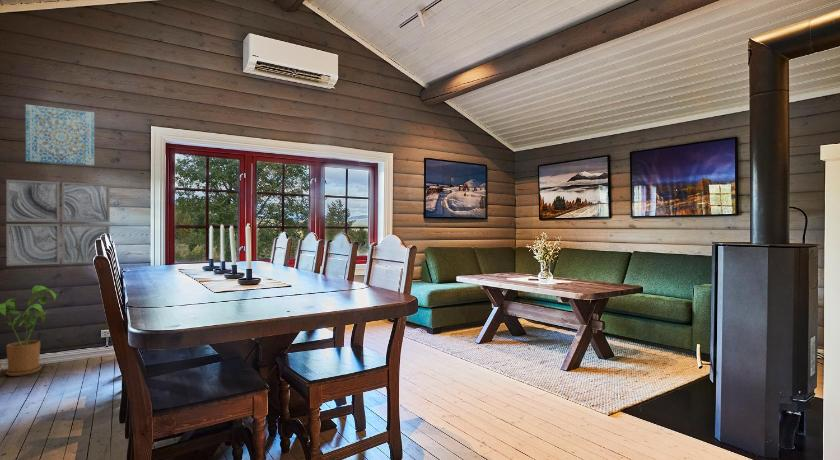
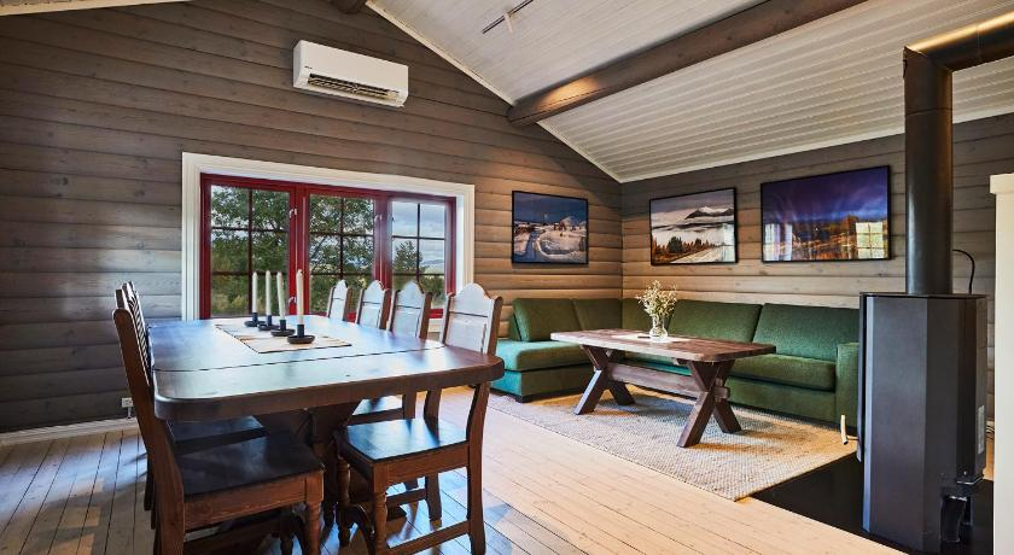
- wall art (62, 224)
- house plant (26, 329)
- wall art (61, 136)
